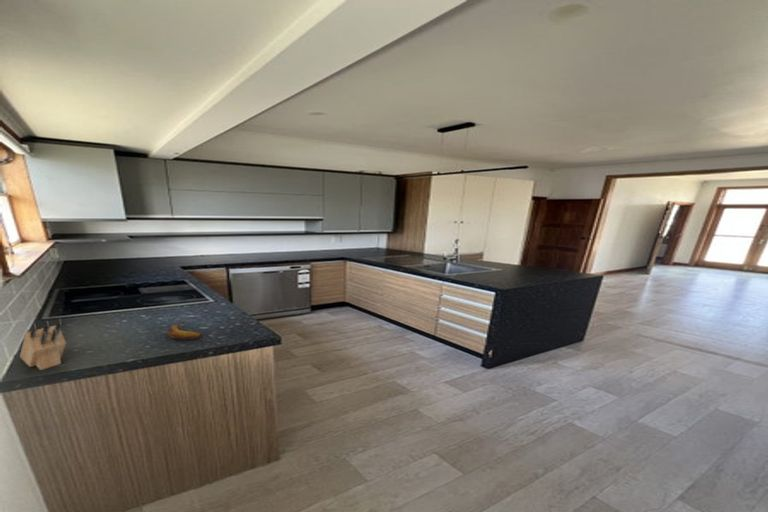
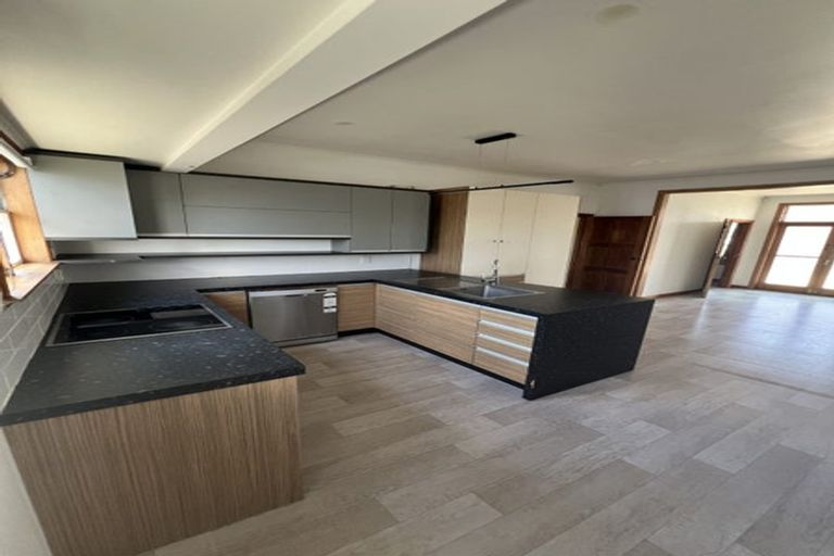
- knife block (42, 338)
- banana (184, 331)
